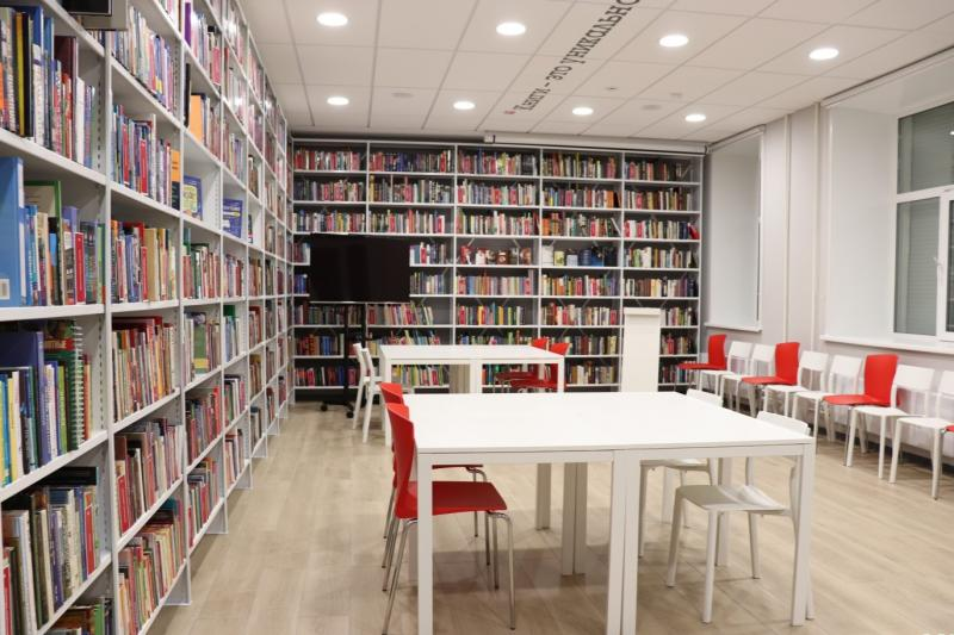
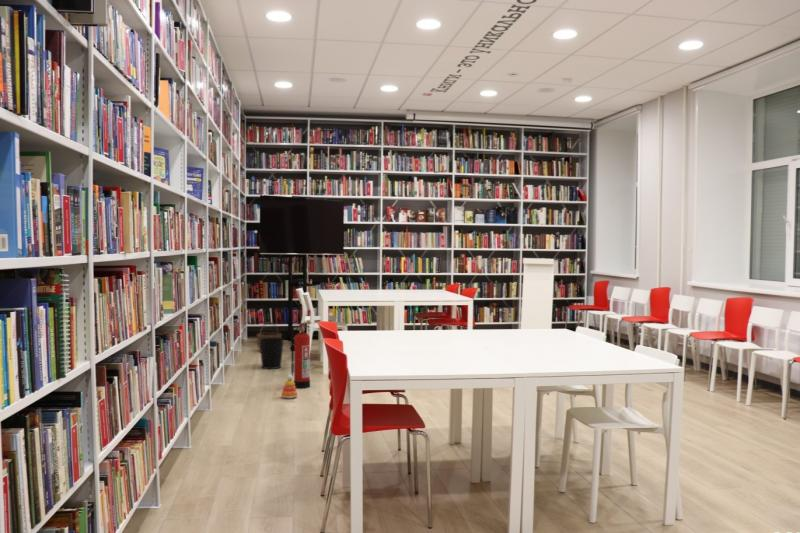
+ stacking toy (289, 385)
+ fire extinguisher (301, 354)
+ wicker basket (269, 336)
+ wastebasket (271, 353)
